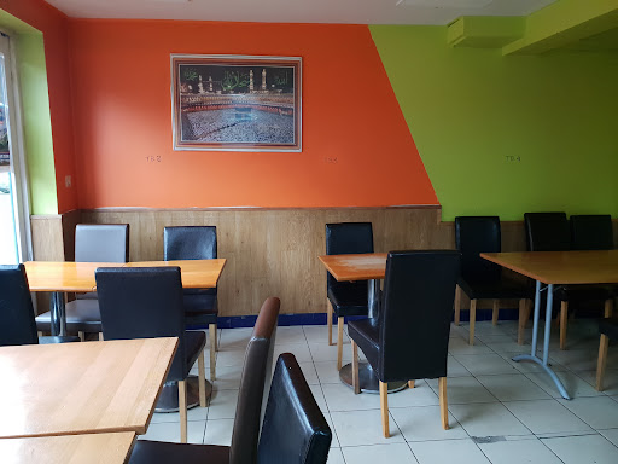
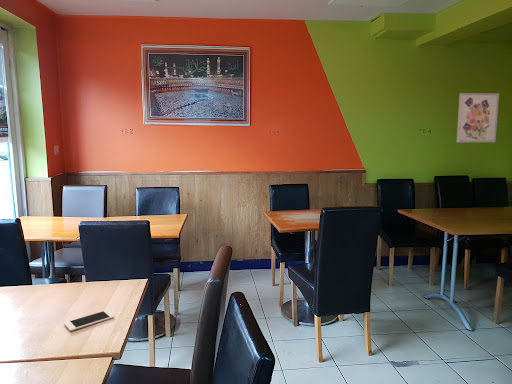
+ cell phone (89, 320)
+ wall art (477, 118)
